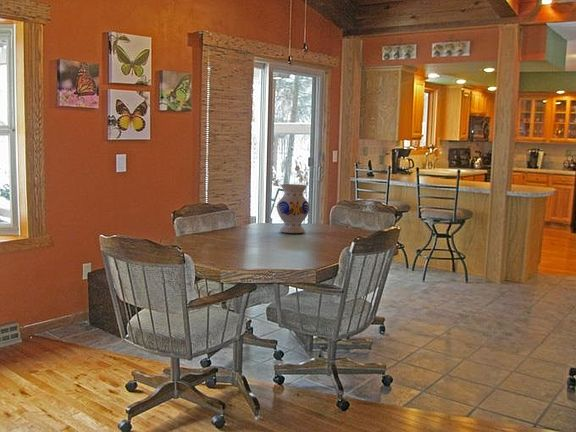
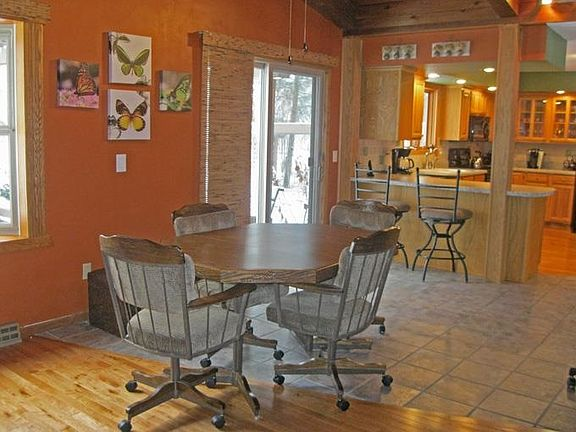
- vase (293, 208)
